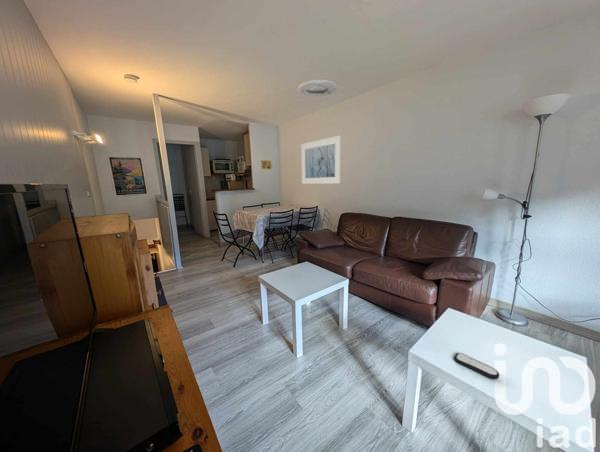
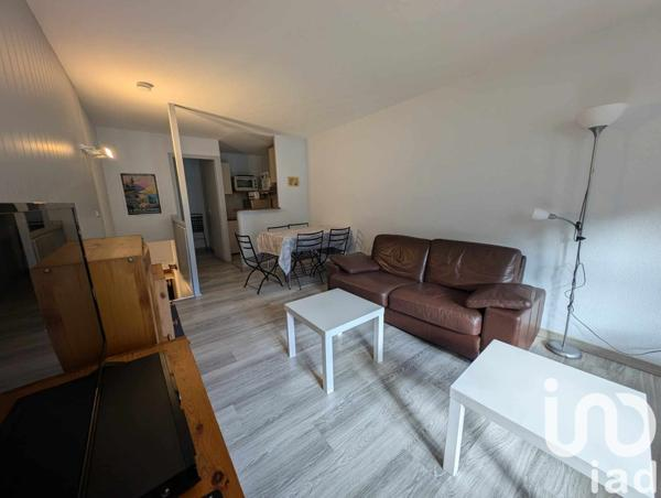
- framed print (319, 162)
- remote control (475, 365)
- ceiling light (317, 89)
